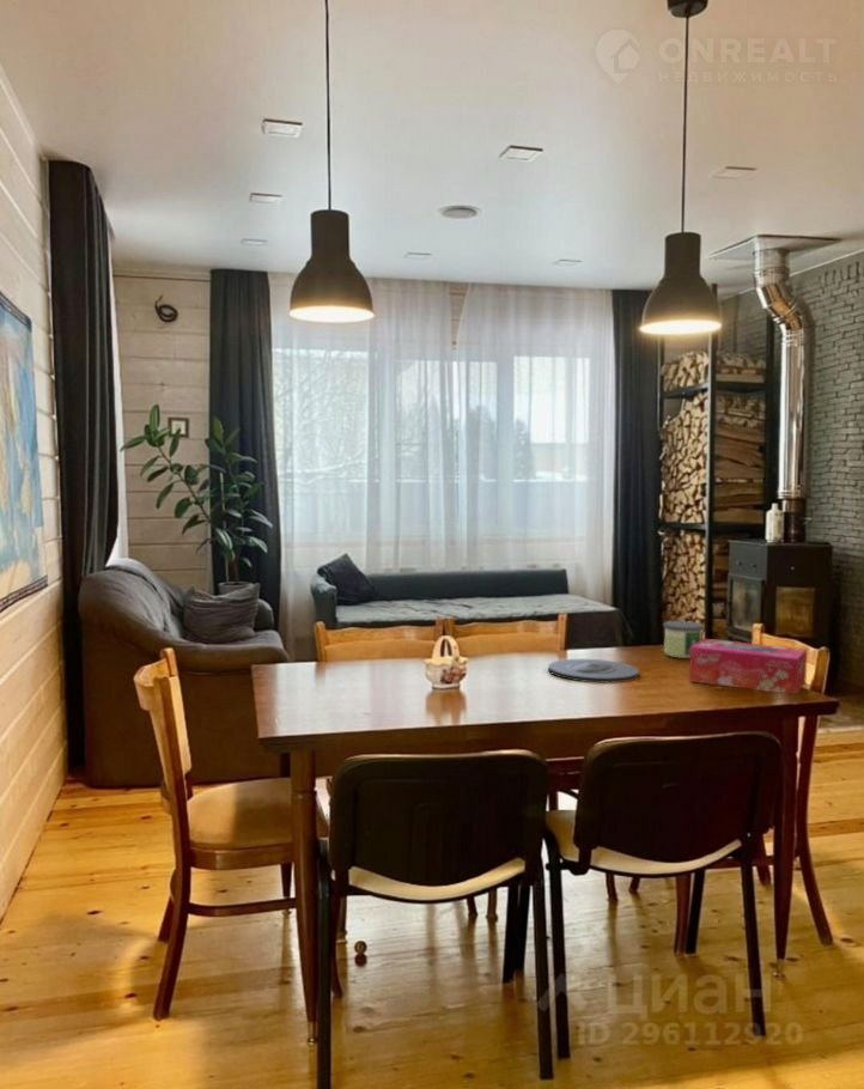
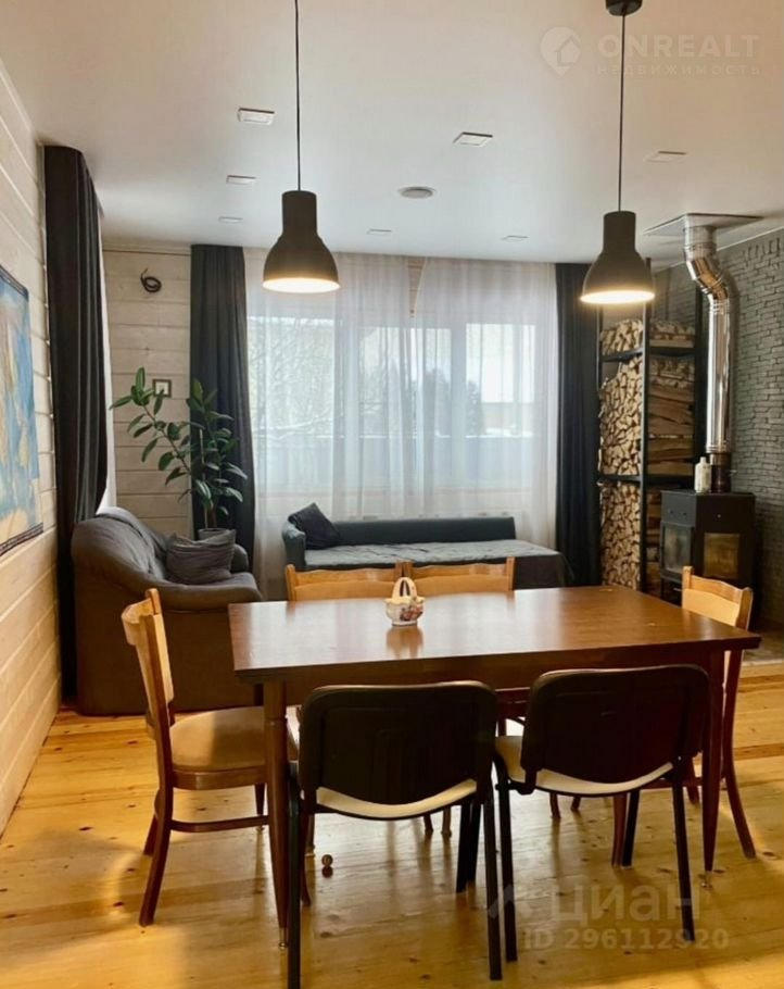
- plate (592, 667)
- candle (682, 639)
- tissue box (747, 664)
